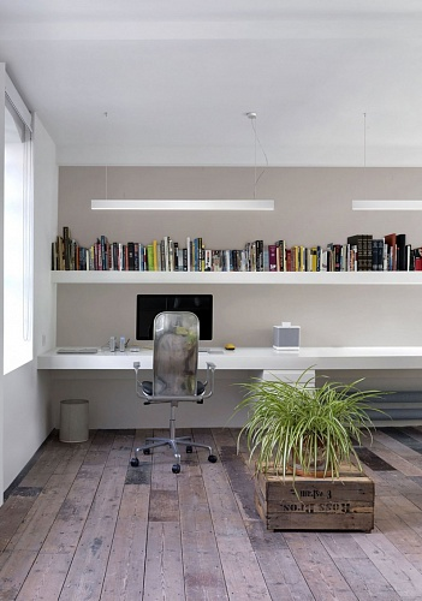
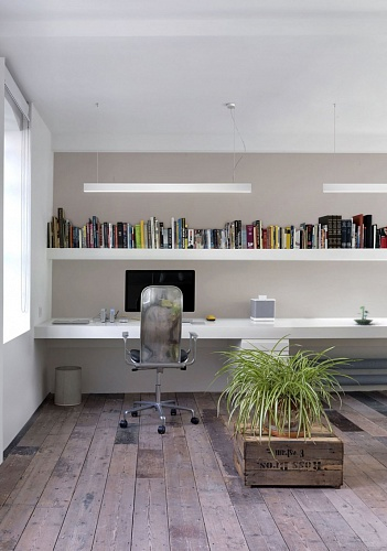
+ terrarium (363, 309)
